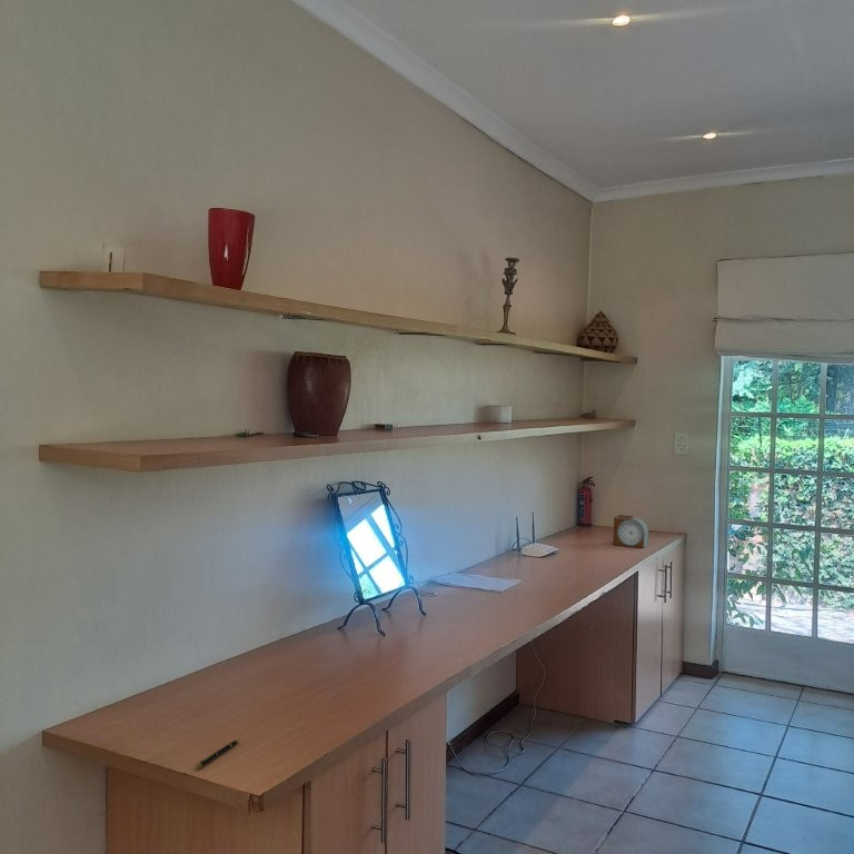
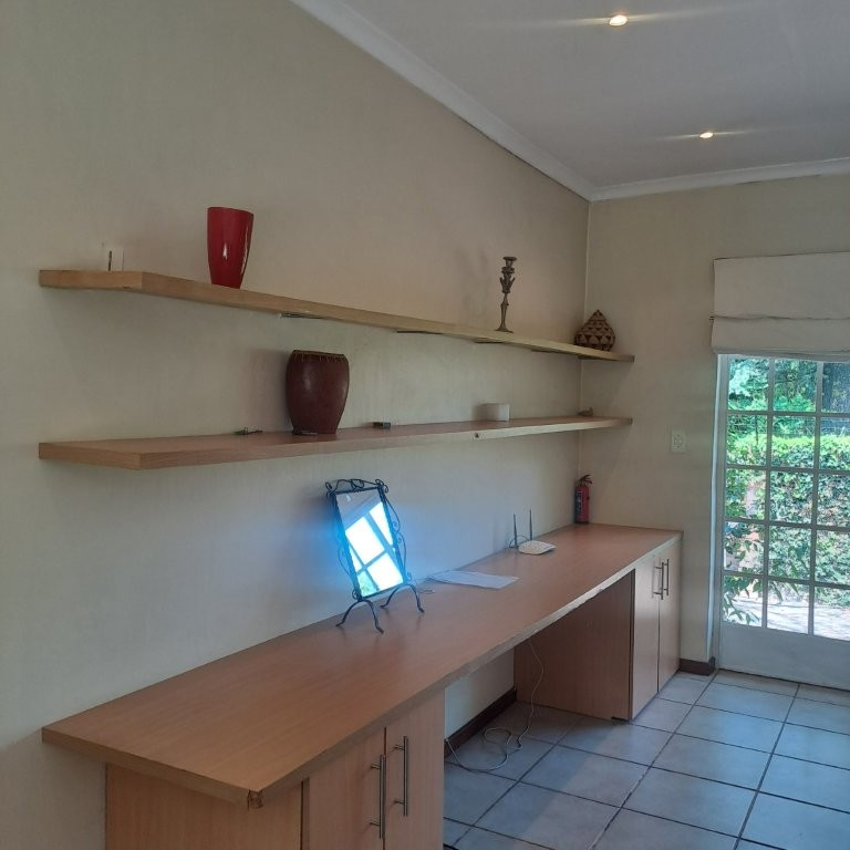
- pen (219, 752)
- alarm clock (629, 530)
